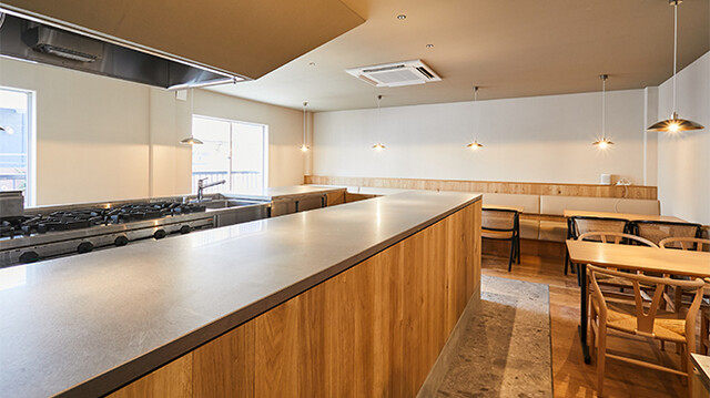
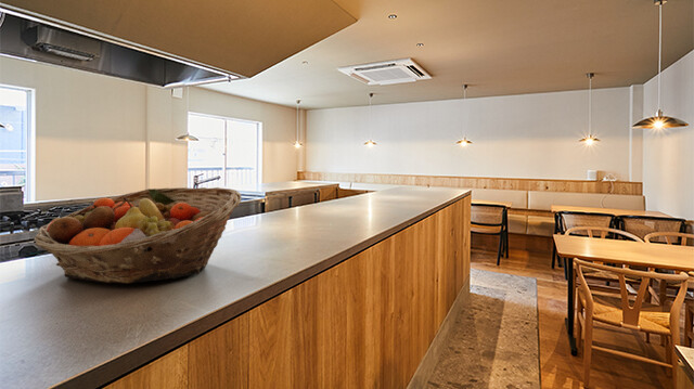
+ fruit basket (146, 226)
